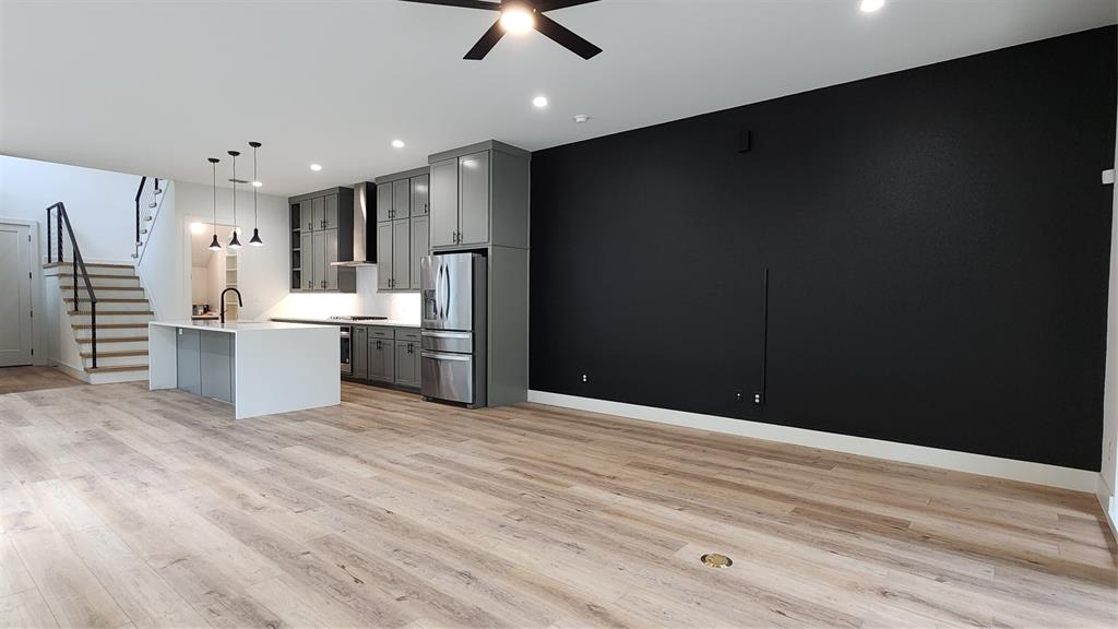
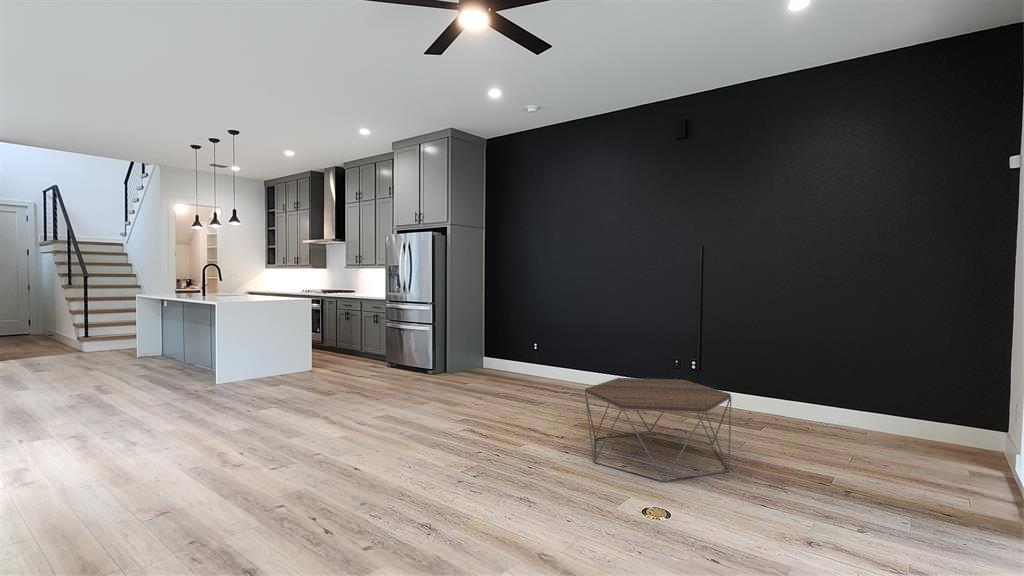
+ coffee table (655, 422)
